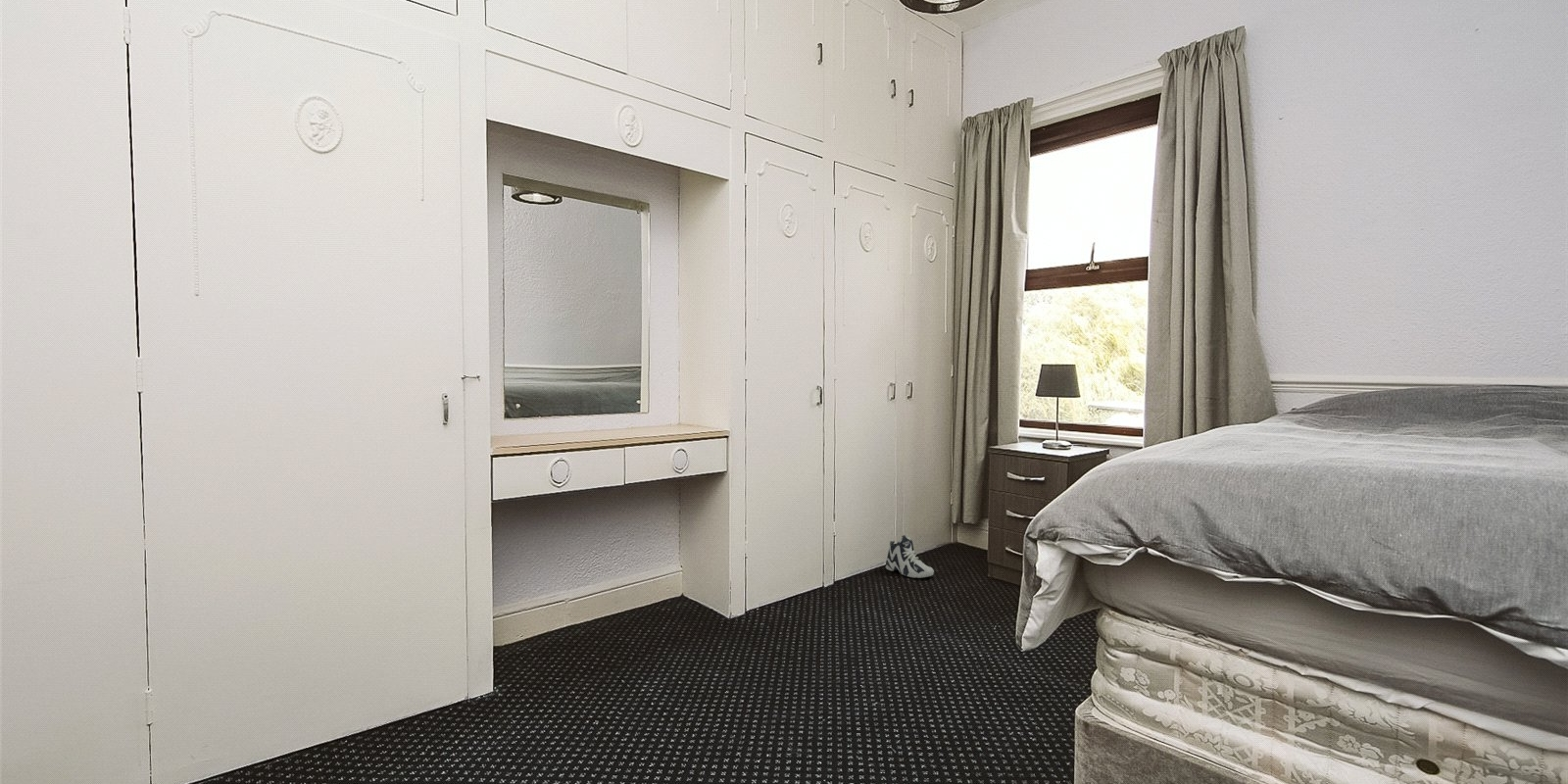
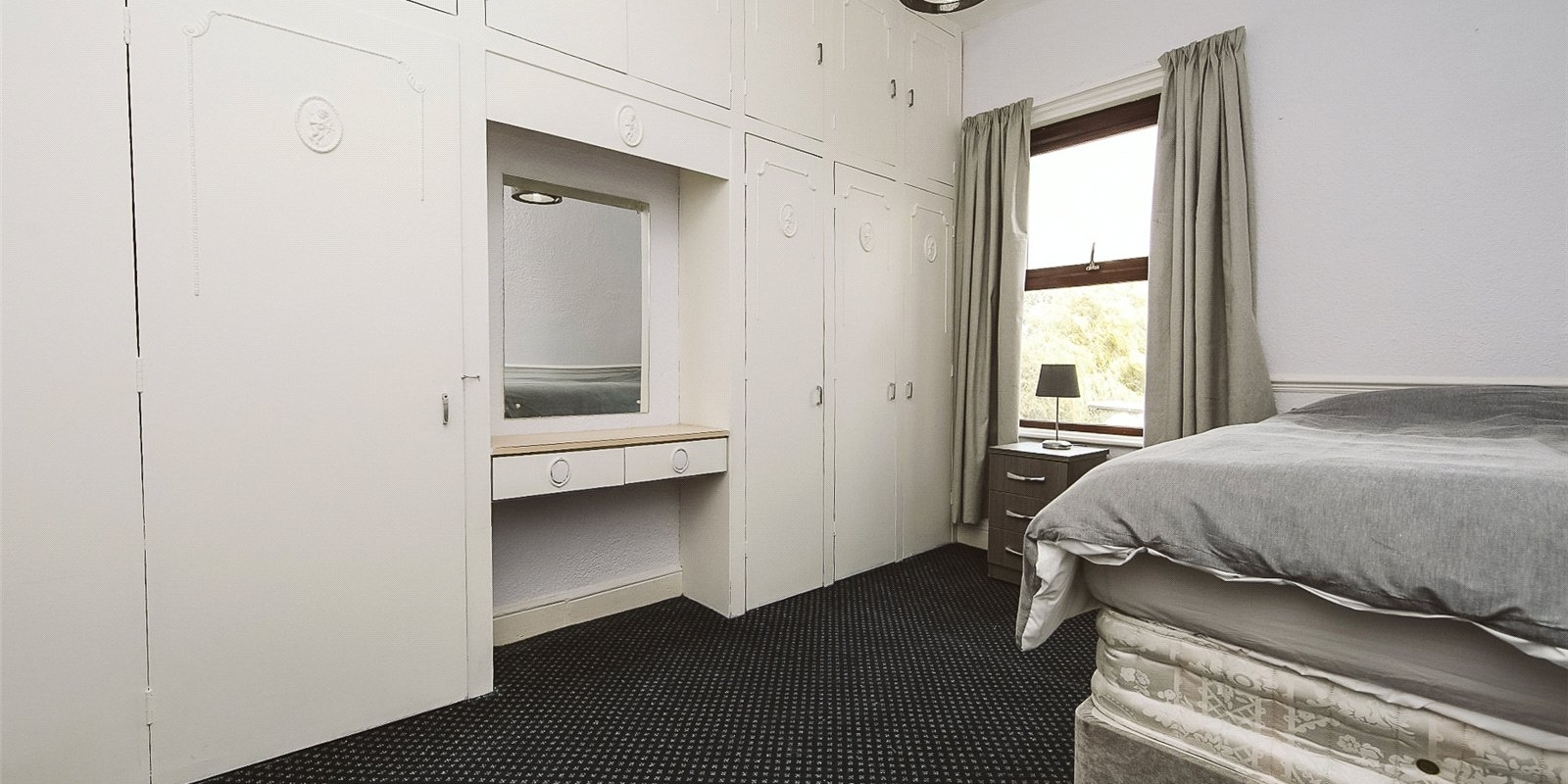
- sneaker (909, 555)
